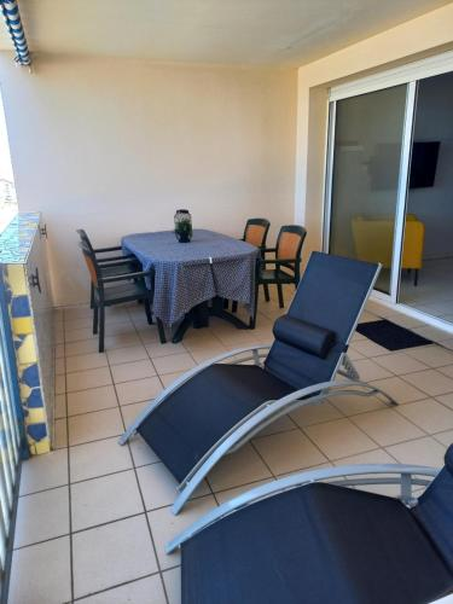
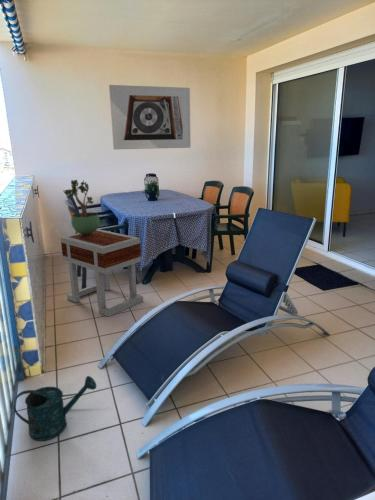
+ potted plant (83, 207)
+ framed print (152, 118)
+ side table (103, 269)
+ watering can (57, 404)
